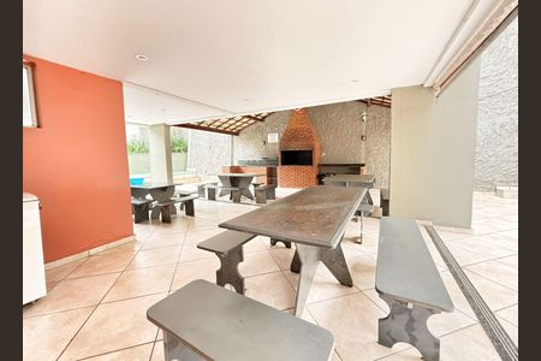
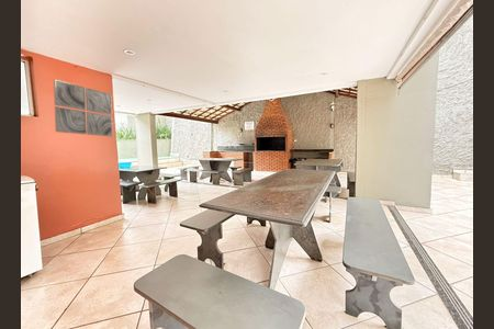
+ wall art (87, 110)
